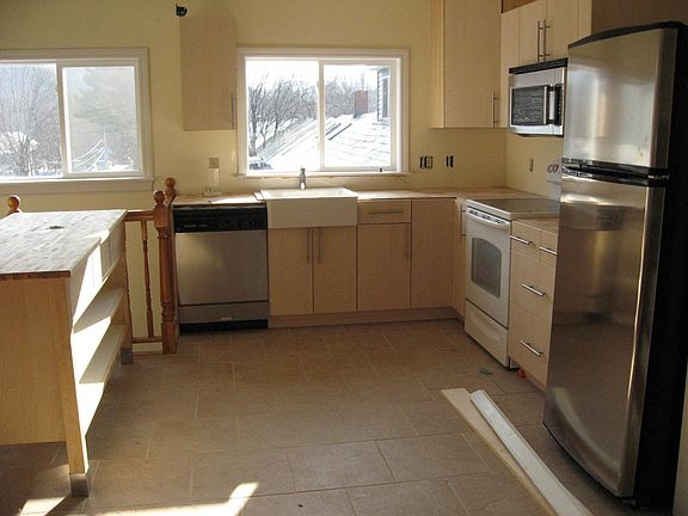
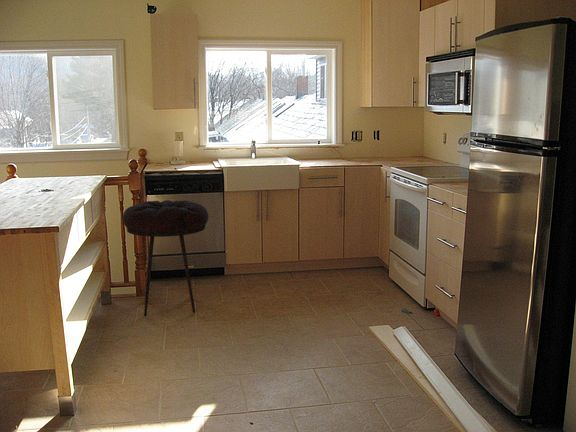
+ stool (182, 253)
